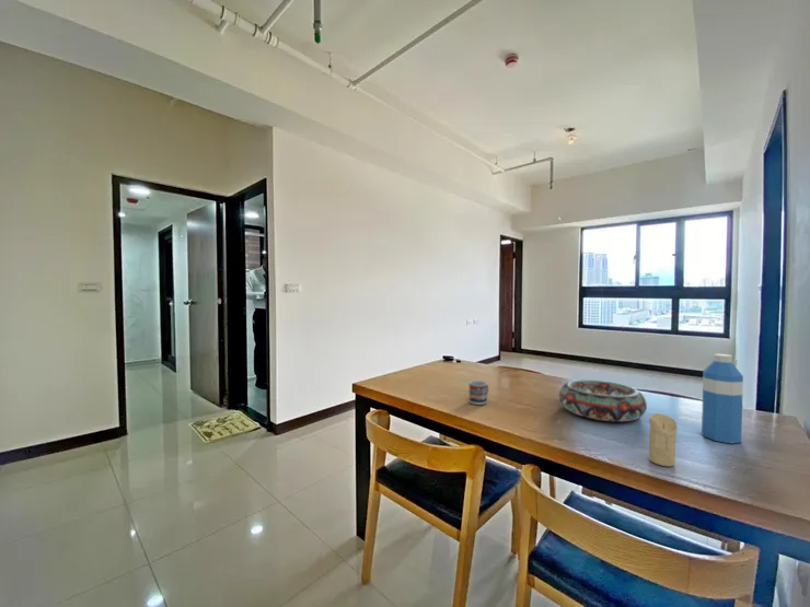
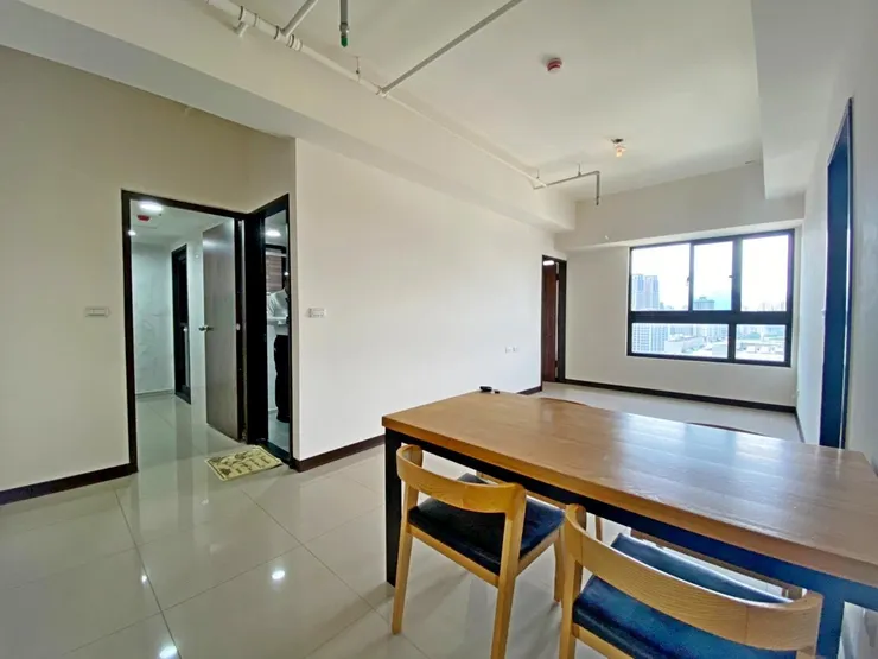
- cup (479, 392)
- candle (661, 439)
- decorative bowl (600, 399)
- water bottle (721, 396)
